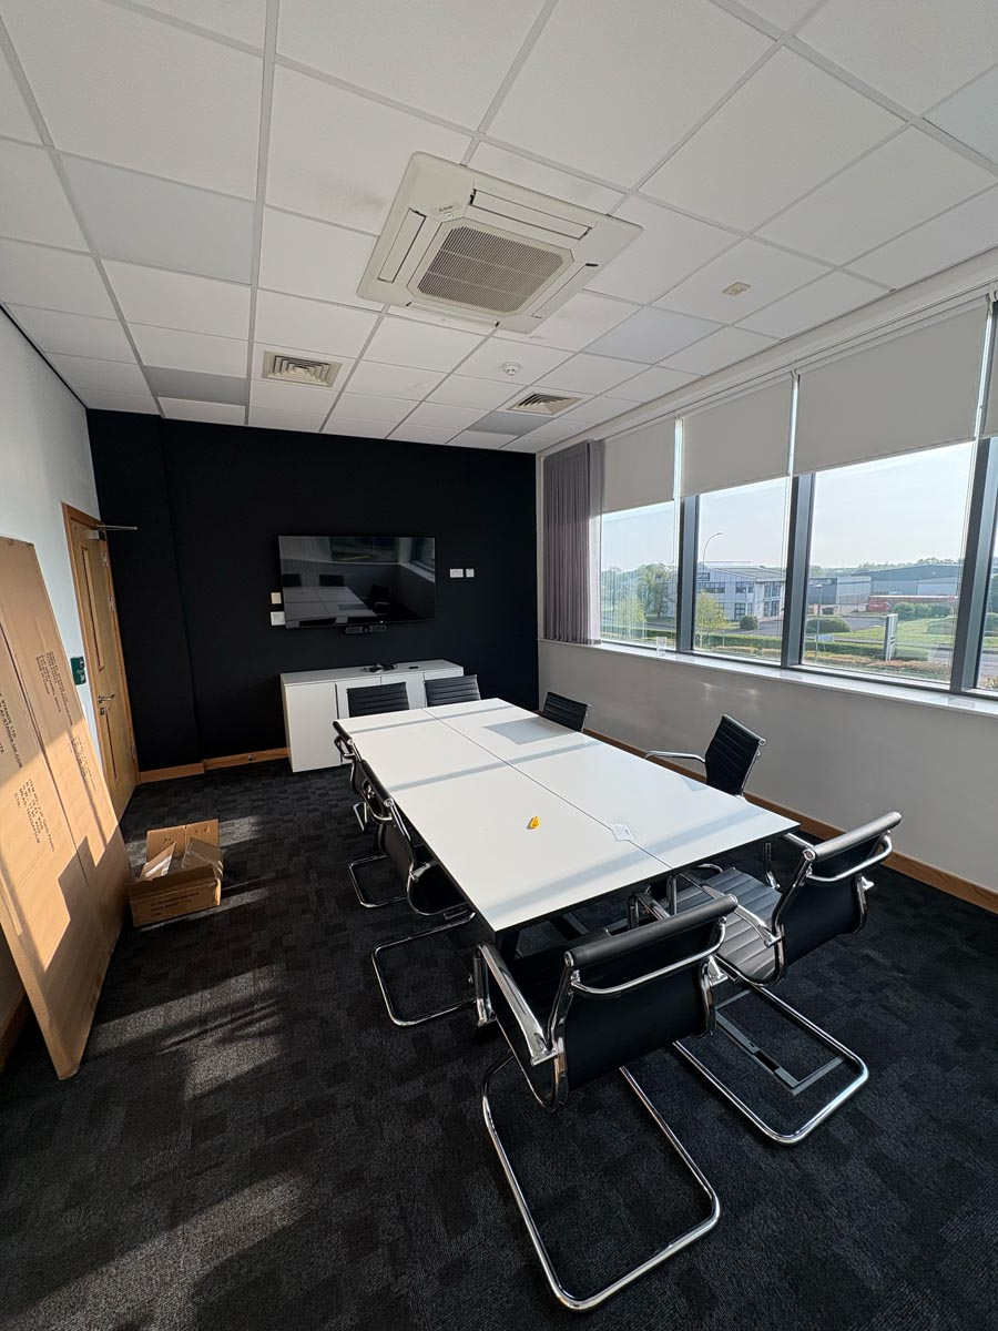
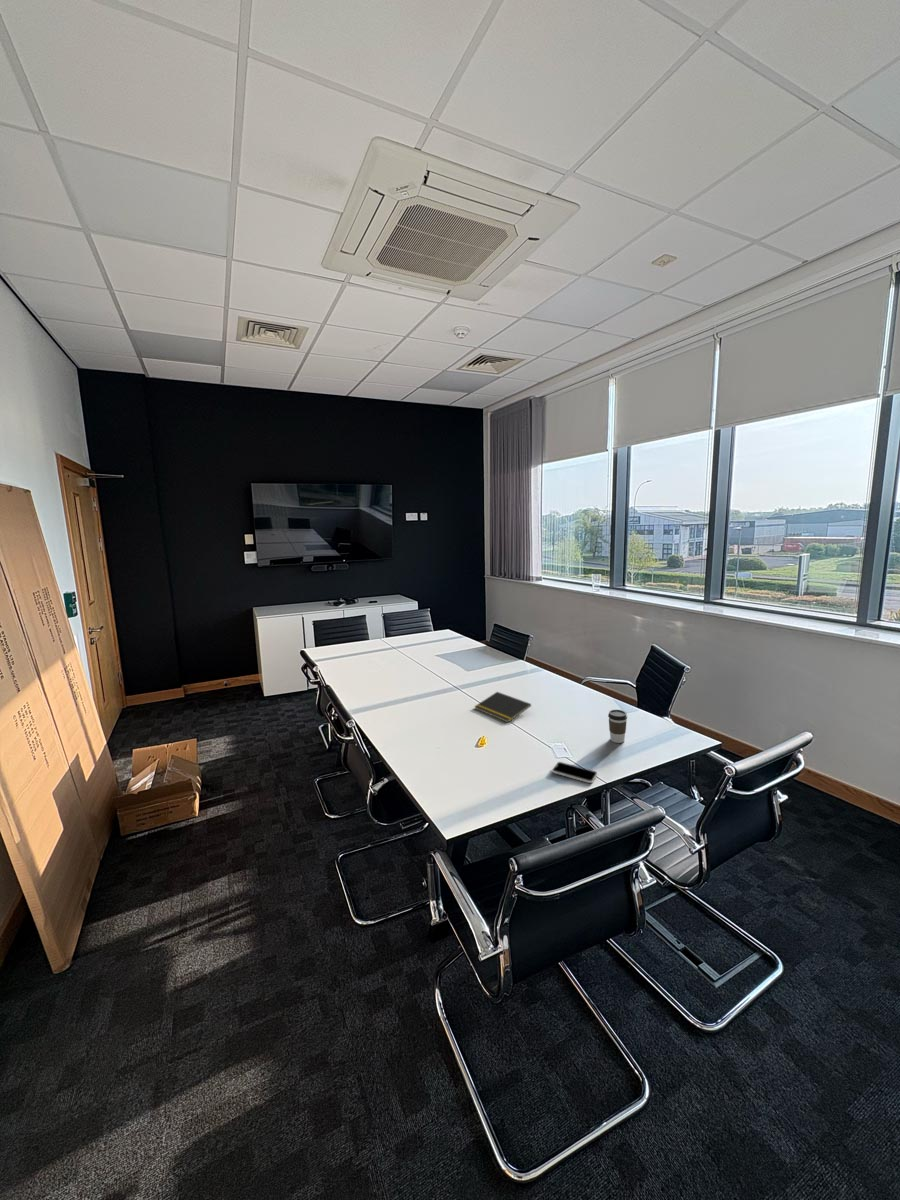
+ notepad (502, 706)
+ smartphone (574, 772)
+ coffee cup (617, 726)
